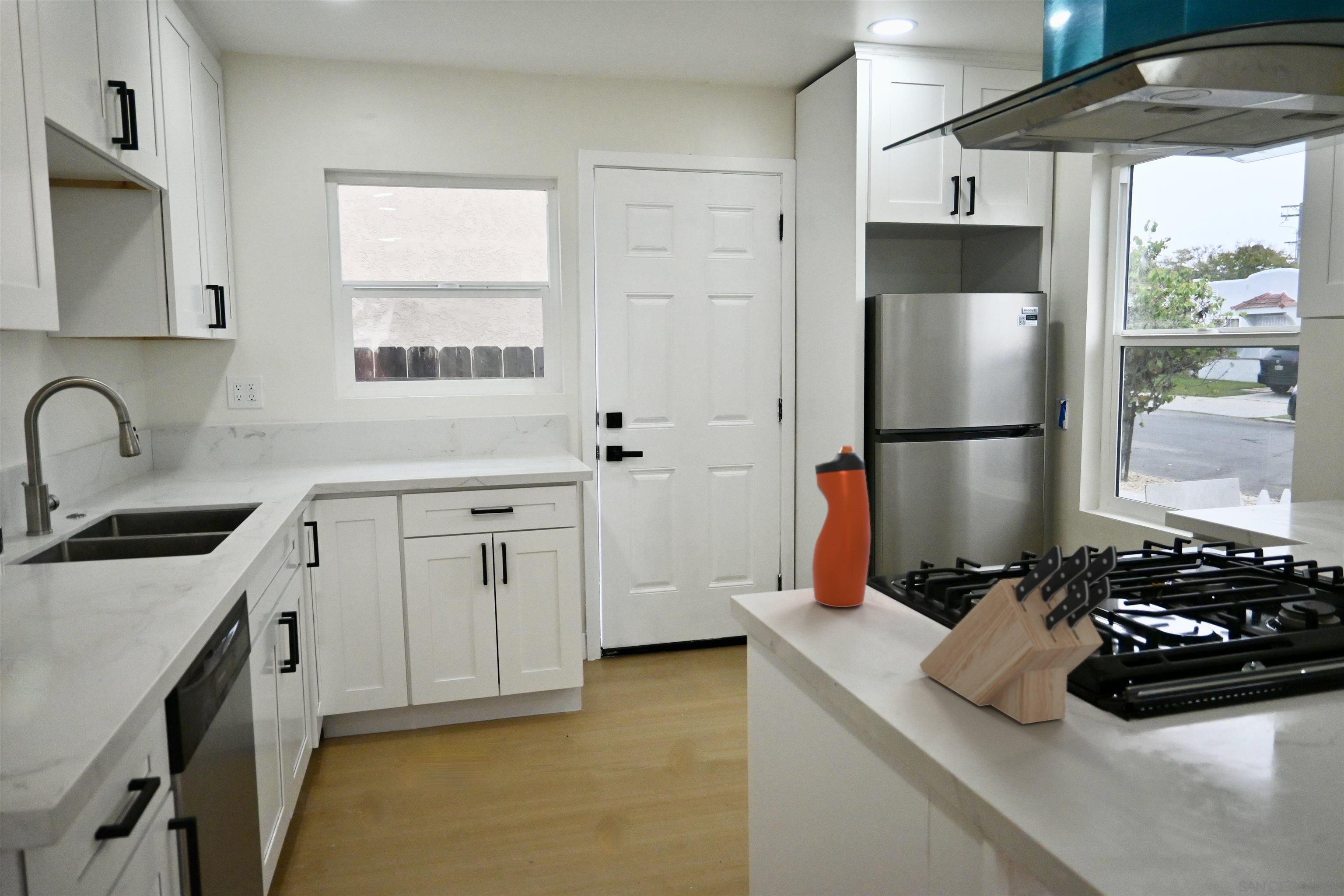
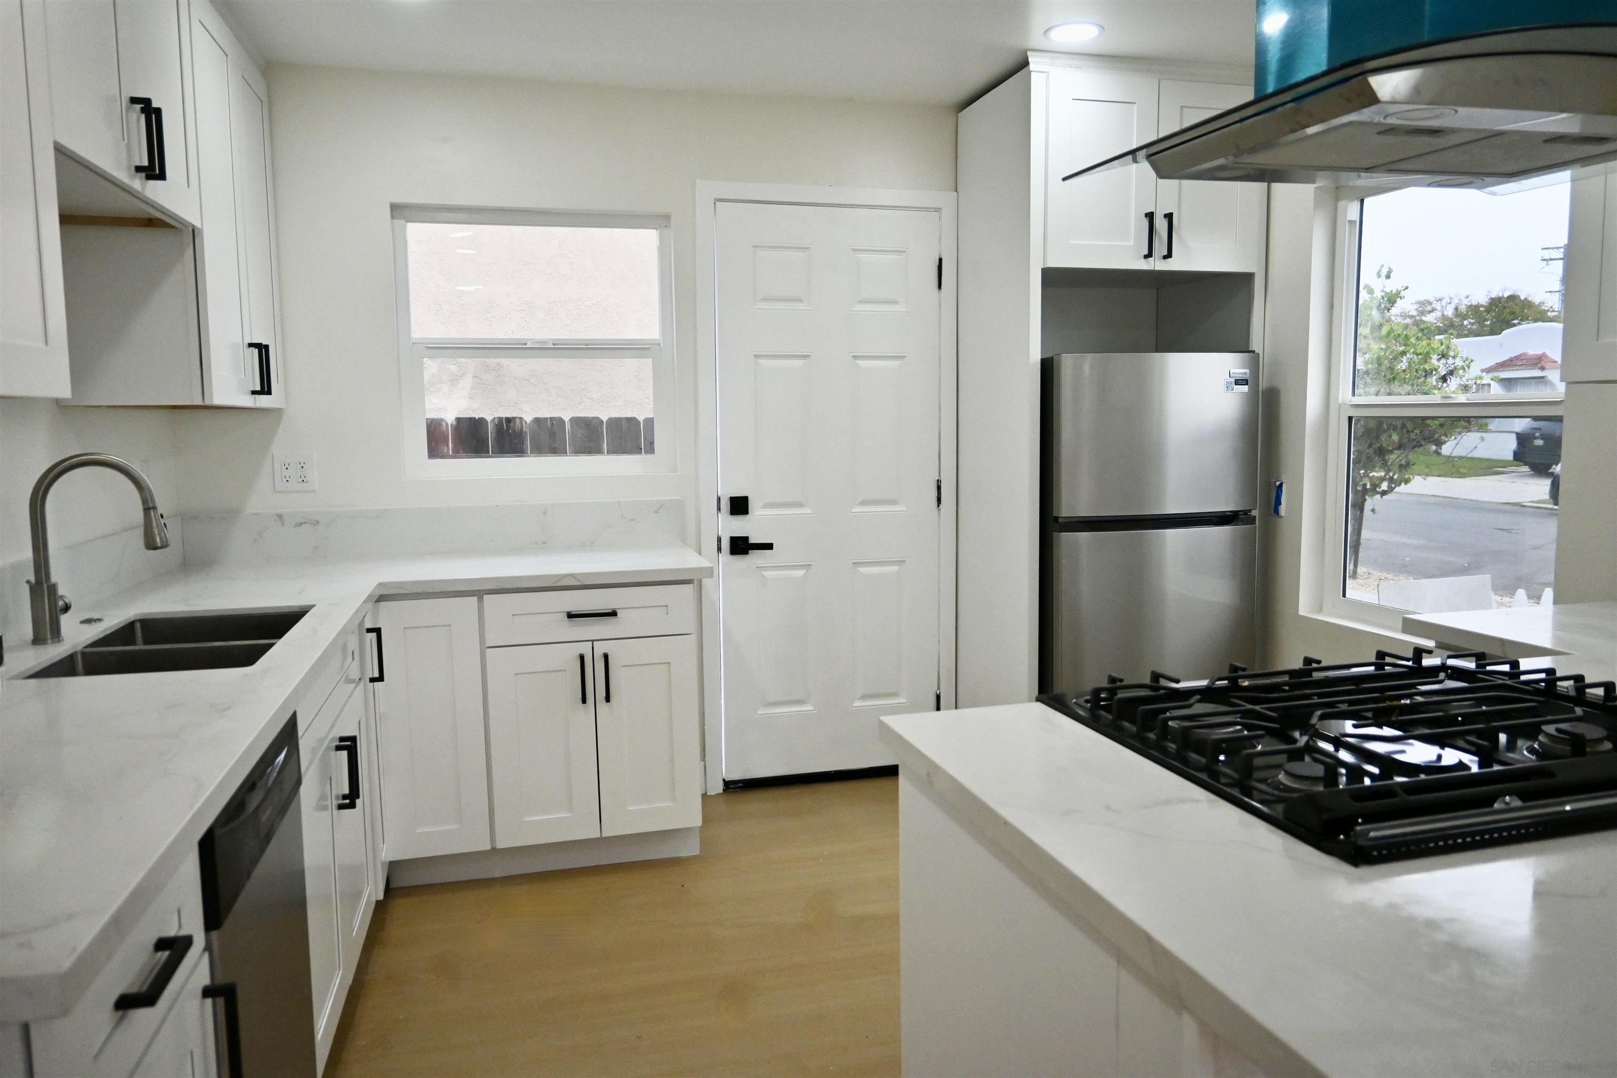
- knife block (1015, 615)
- water bottle (841, 524)
